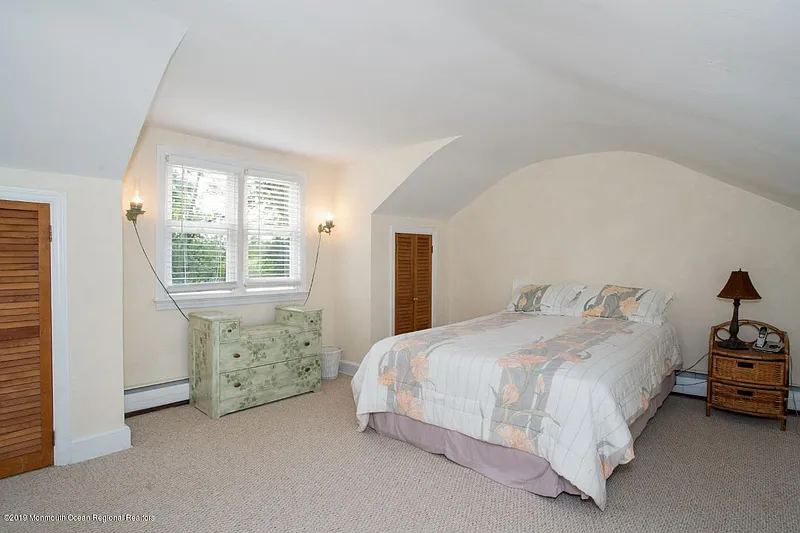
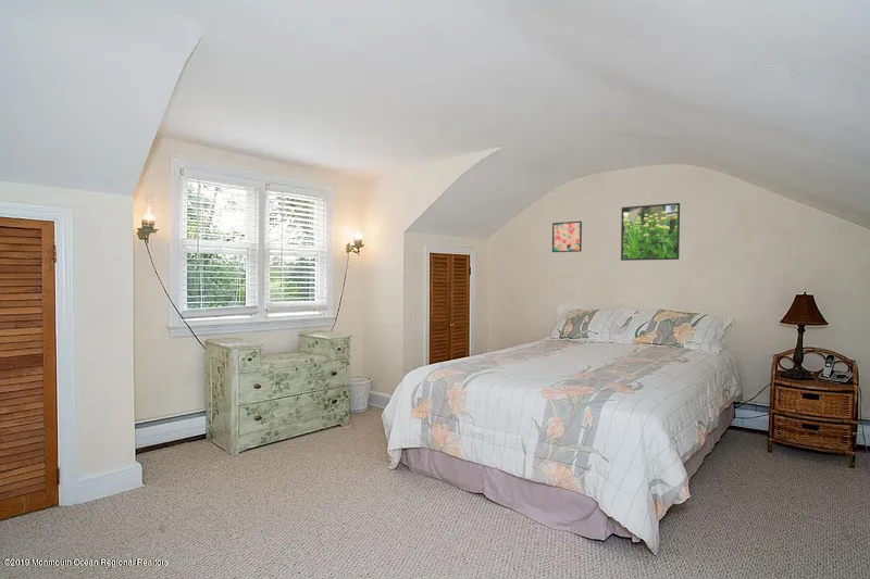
+ wall art (567, 237)
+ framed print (649, 232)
